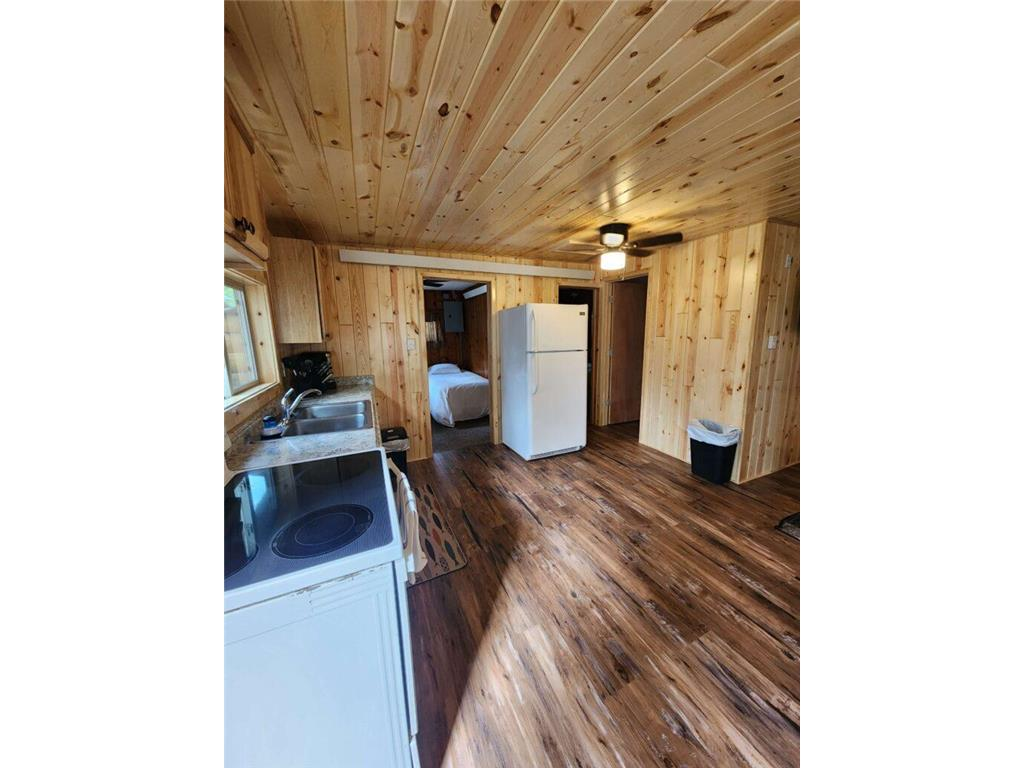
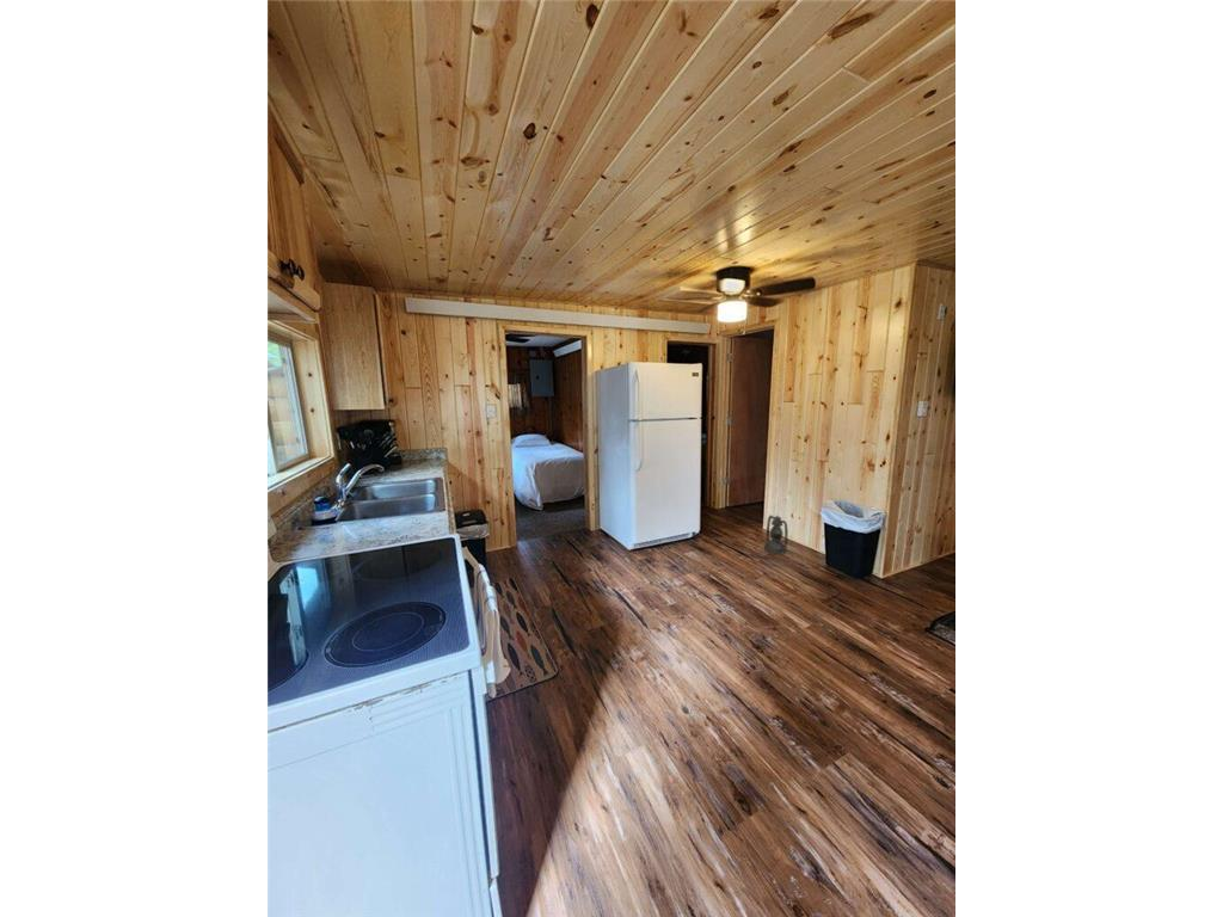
+ lantern (776, 533)
